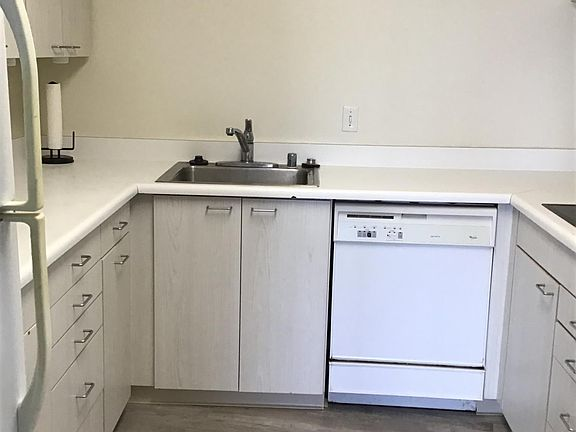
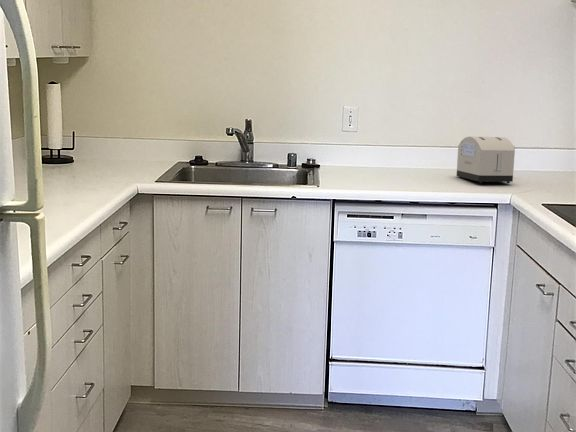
+ toaster (496, 158)
